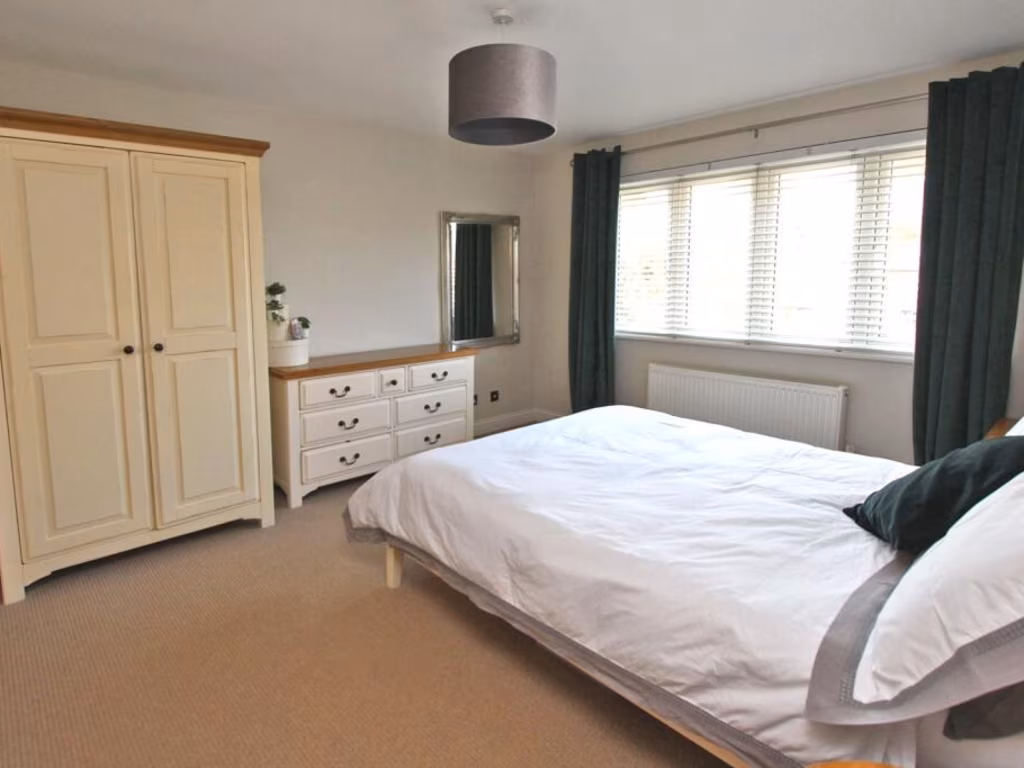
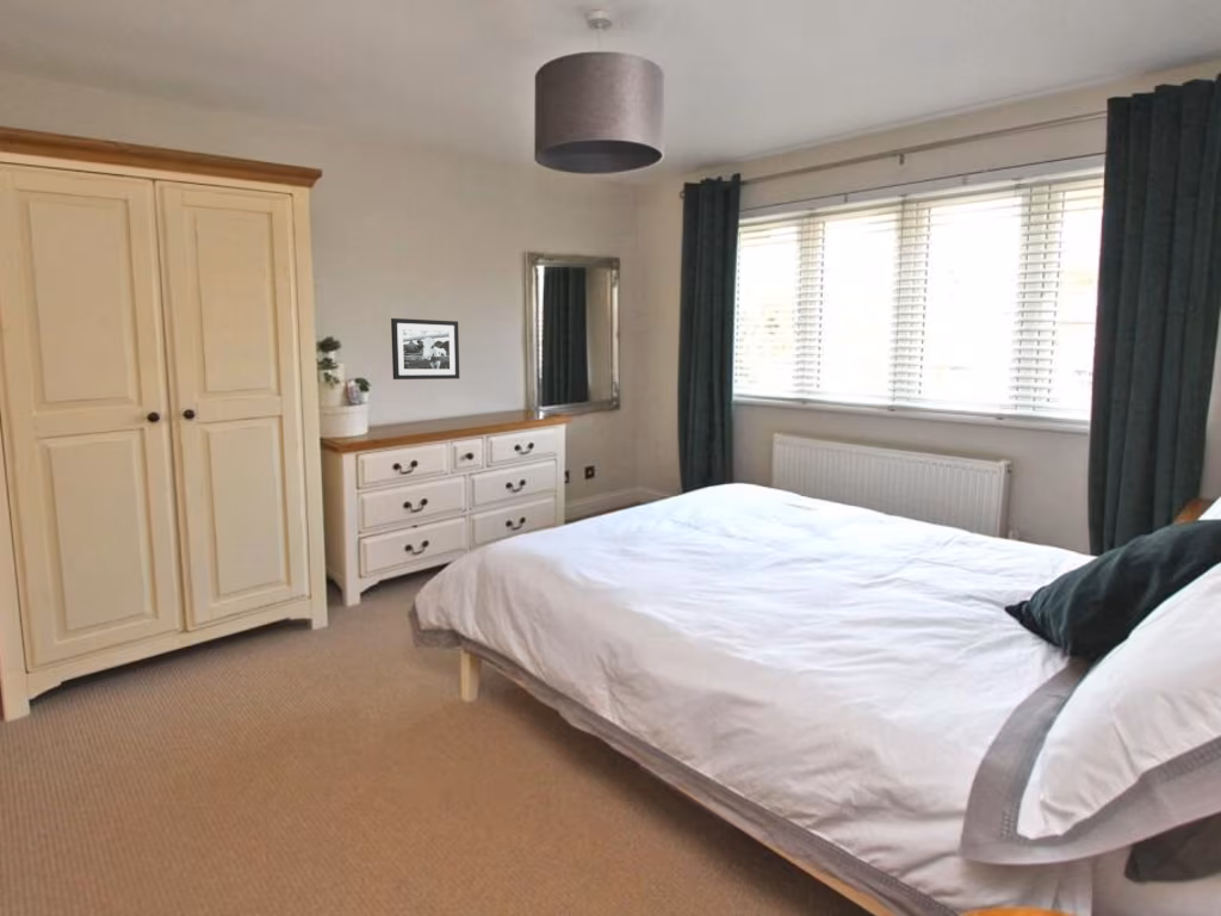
+ picture frame (426, 349)
